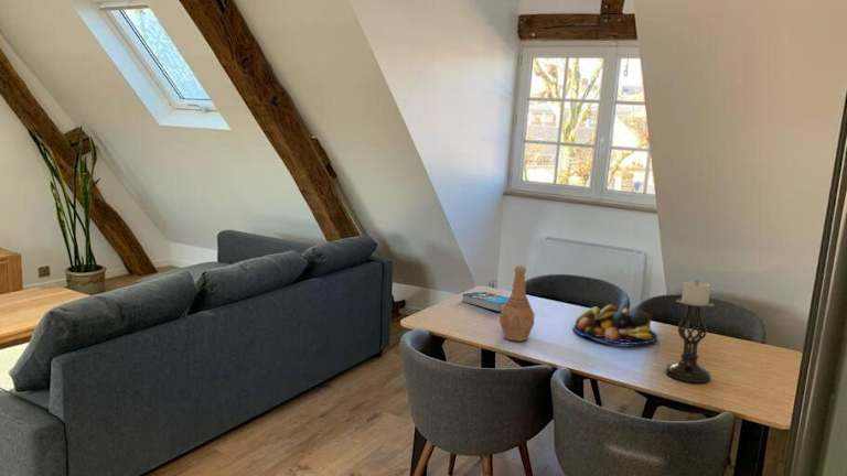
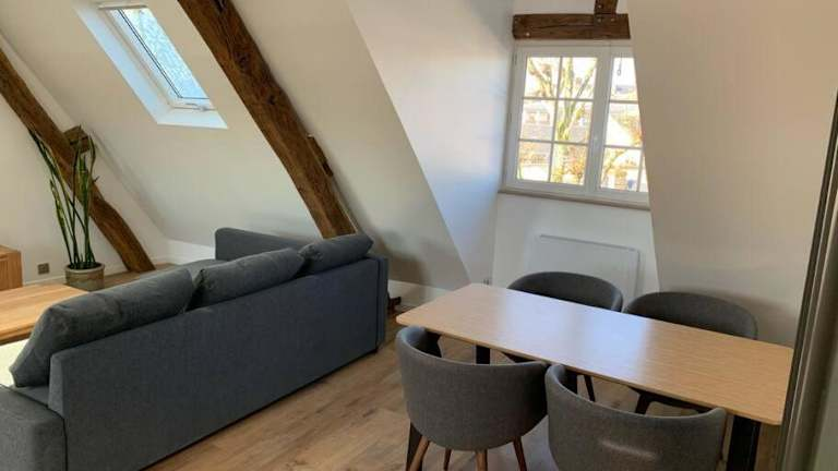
- fruit bowl (614, 318)
- book (490, 301)
- candle holder (693, 328)
- vase (517, 302)
